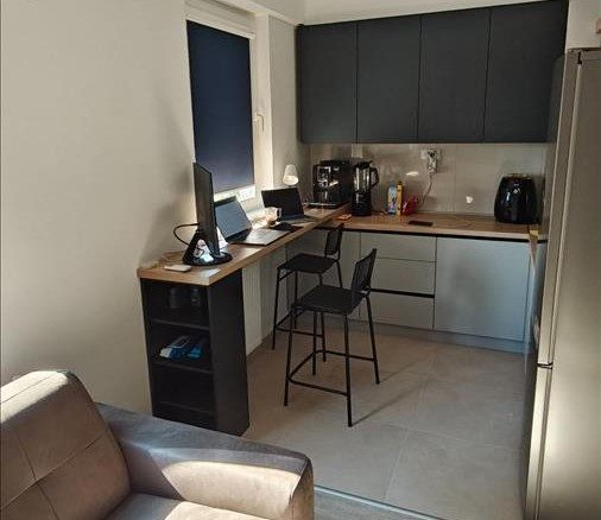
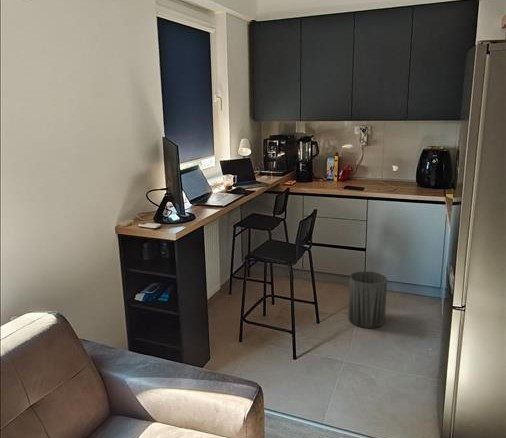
+ trash can (367, 298)
